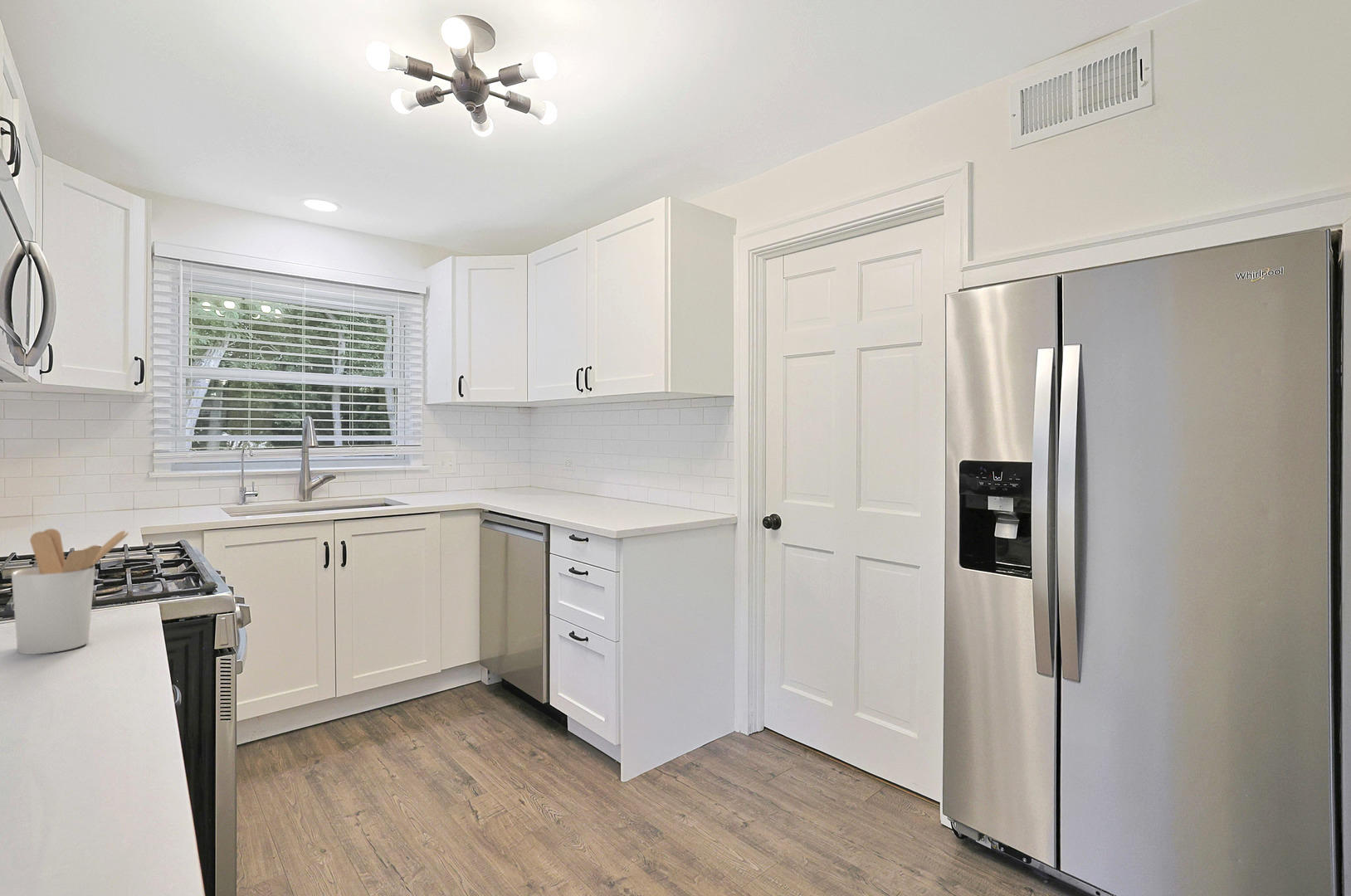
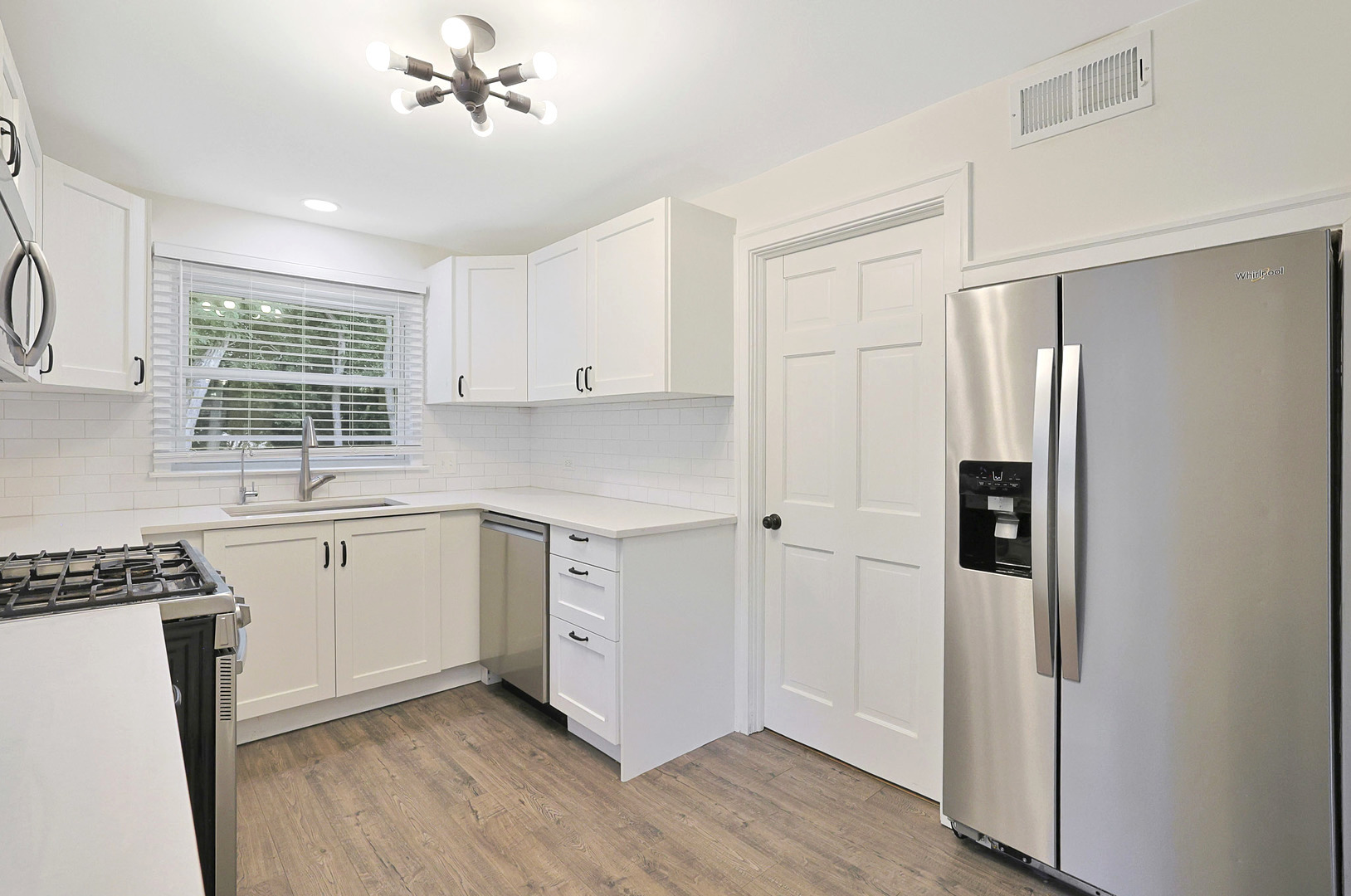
- utensil holder (76, 586)
